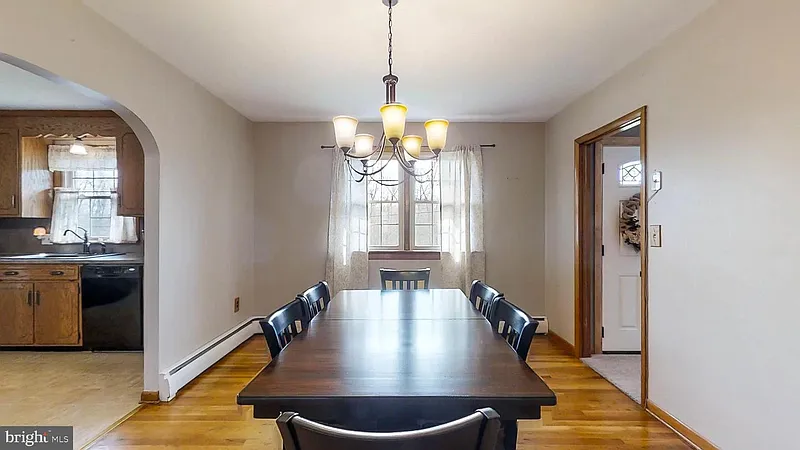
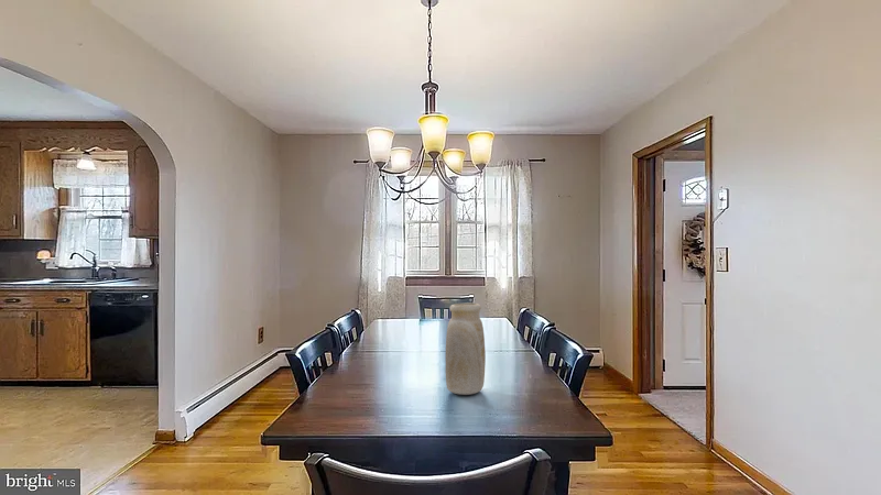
+ vase (465, 348)
